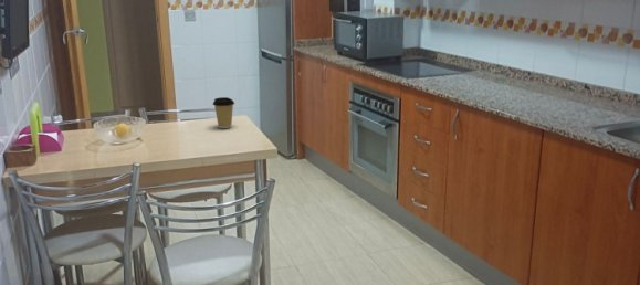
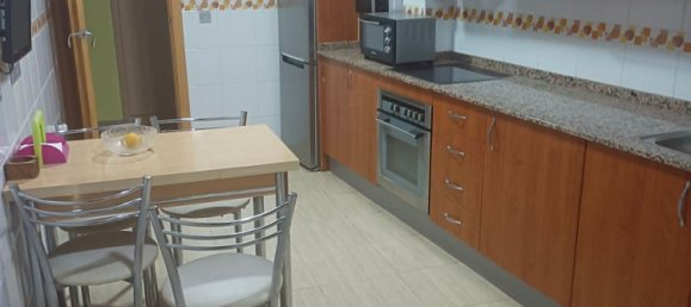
- coffee cup (223, 113)
